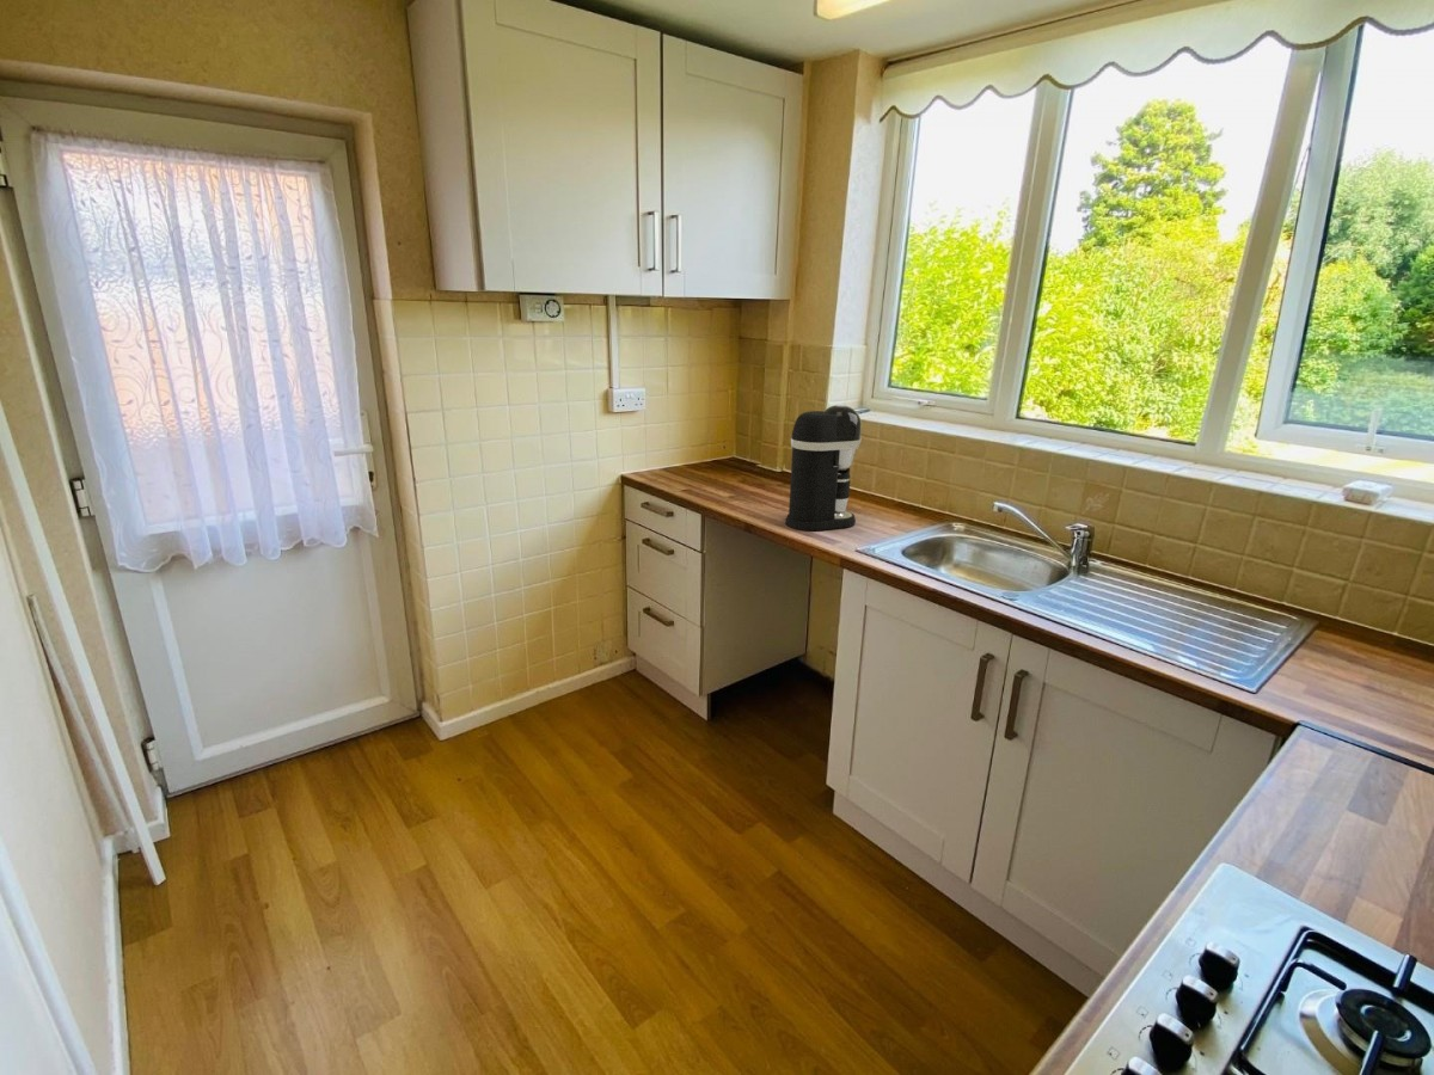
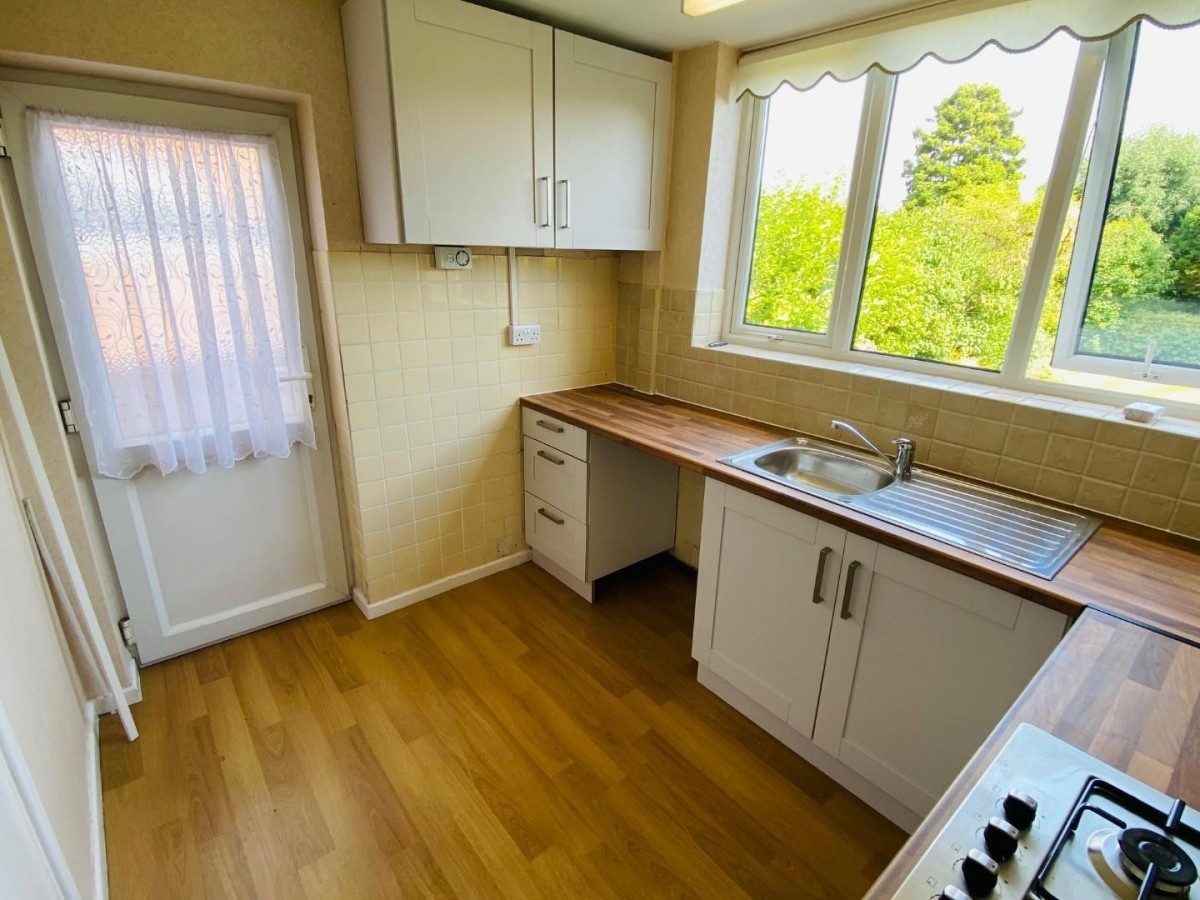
- coffee maker (823, 466)
